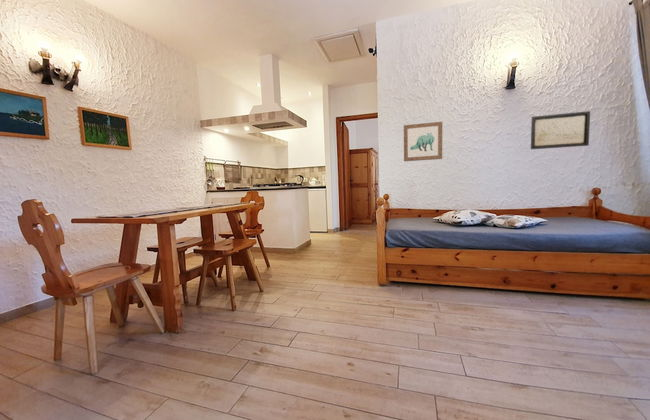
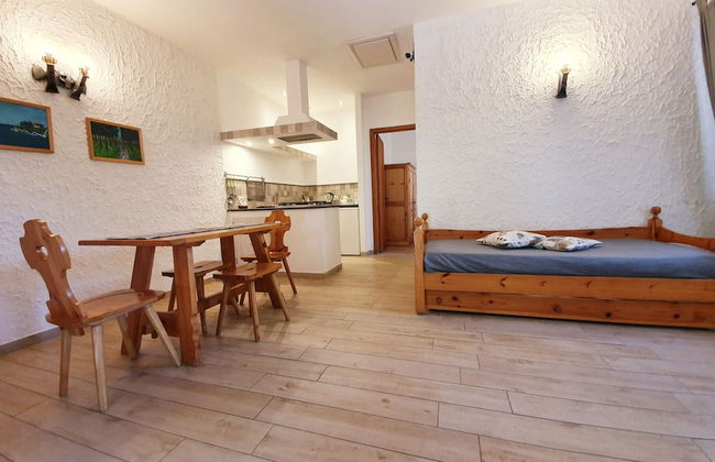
- wall art (422, 142)
- wall art (559, 130)
